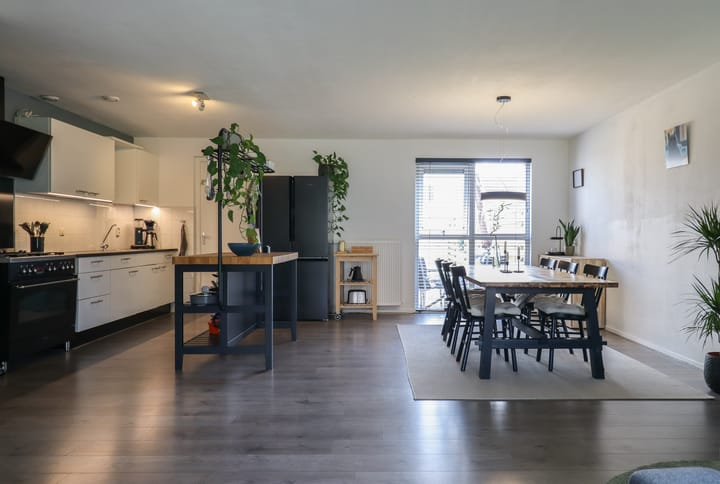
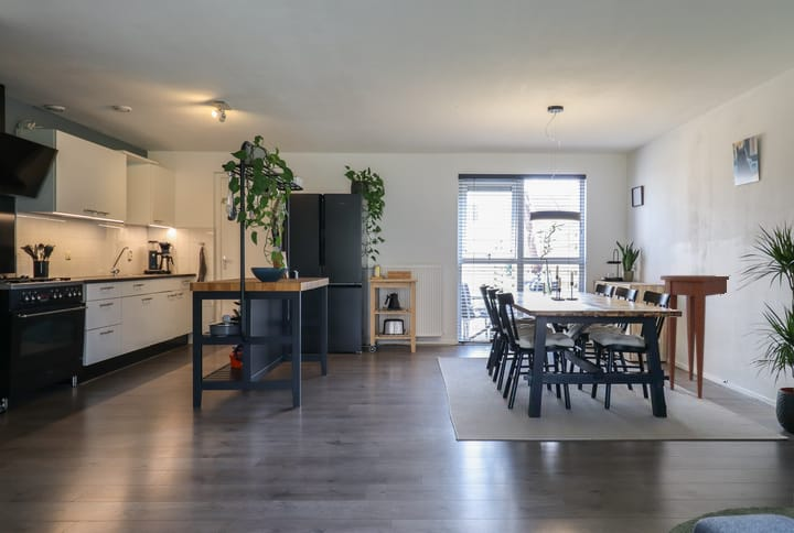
+ console table (704, 333)
